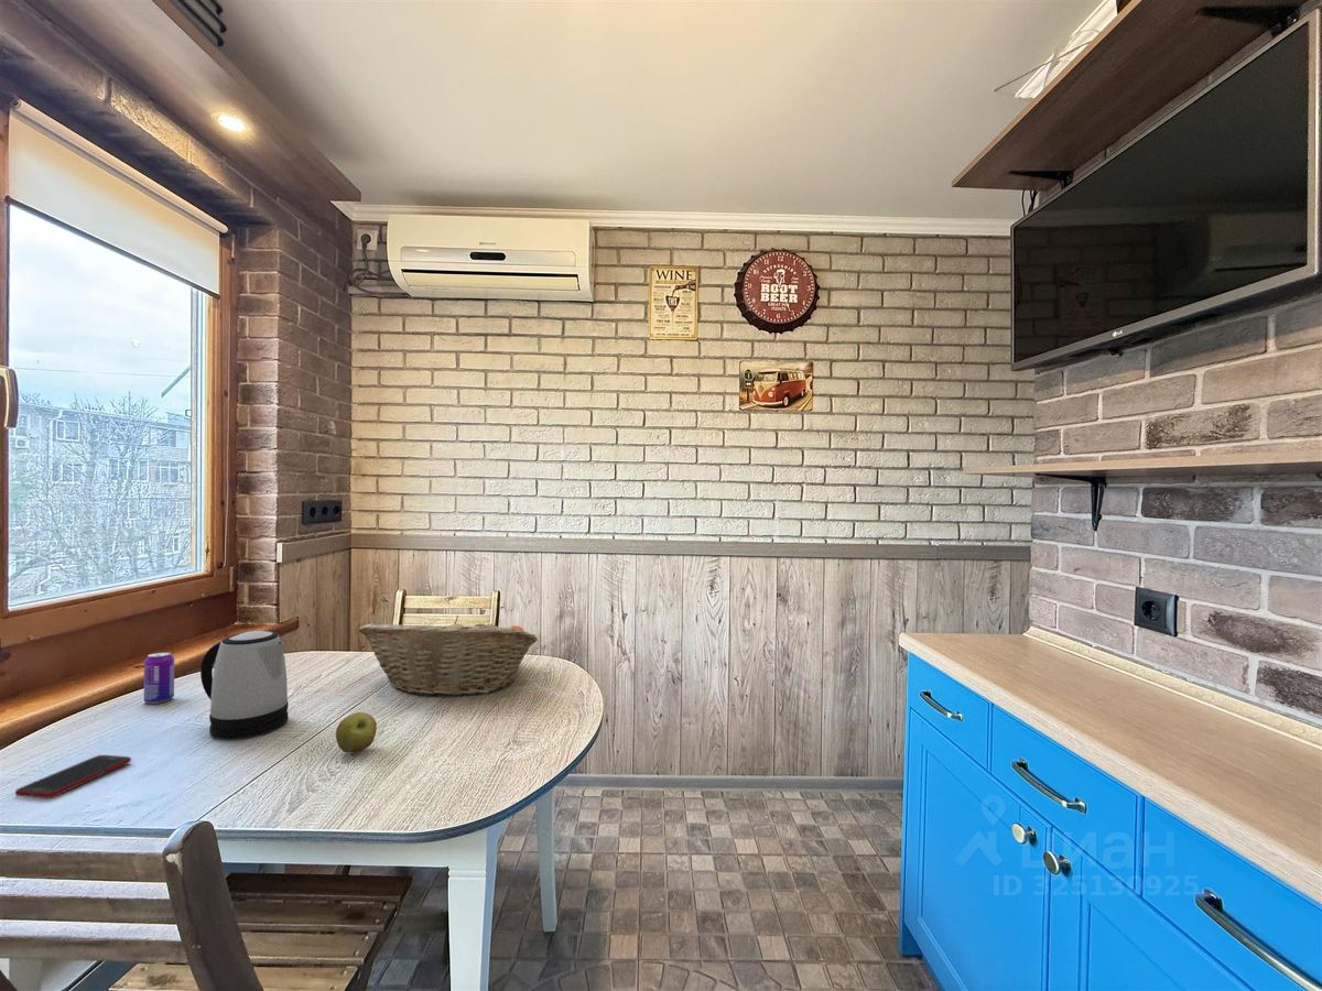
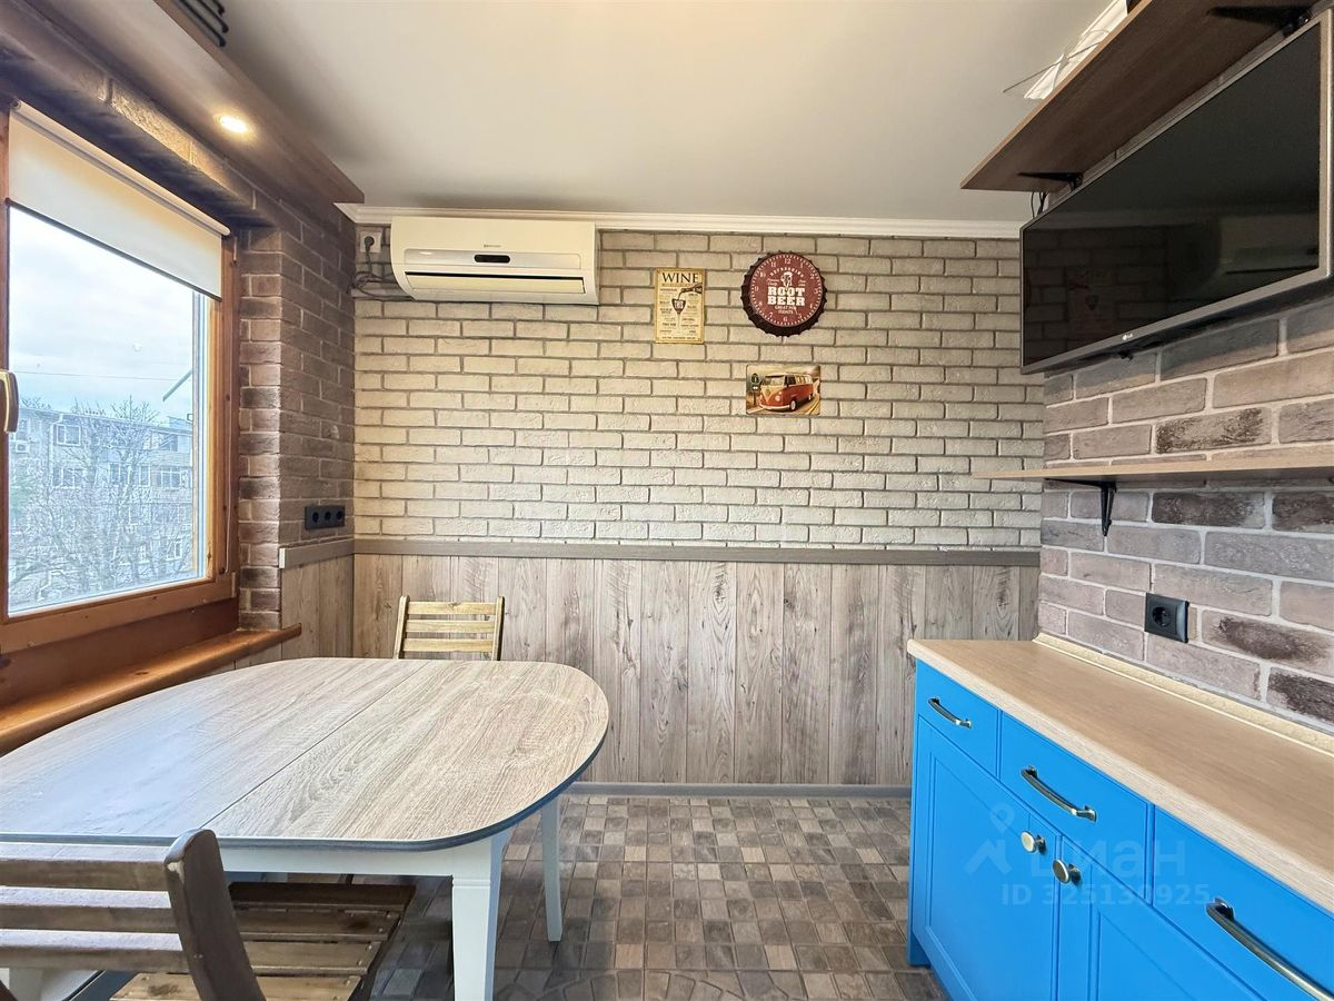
- cell phone (76, 775)
- apple (356, 732)
- fruit basket (449, 646)
- beverage can (159, 677)
- kettle (241, 678)
